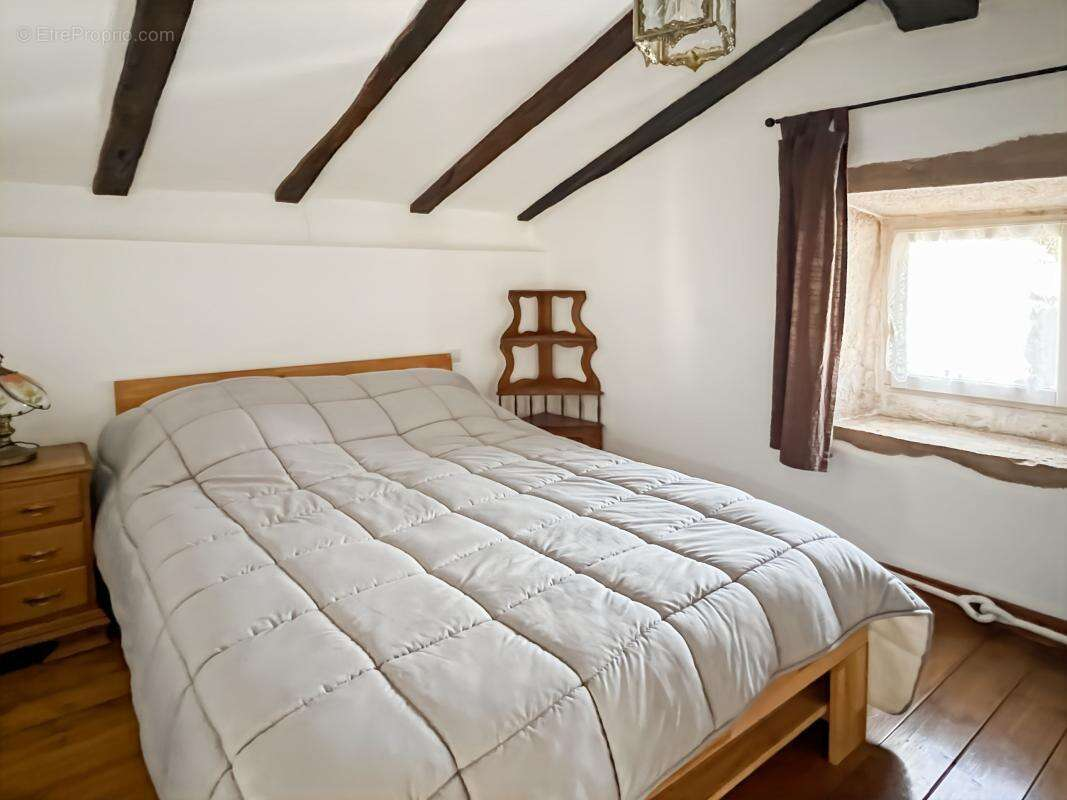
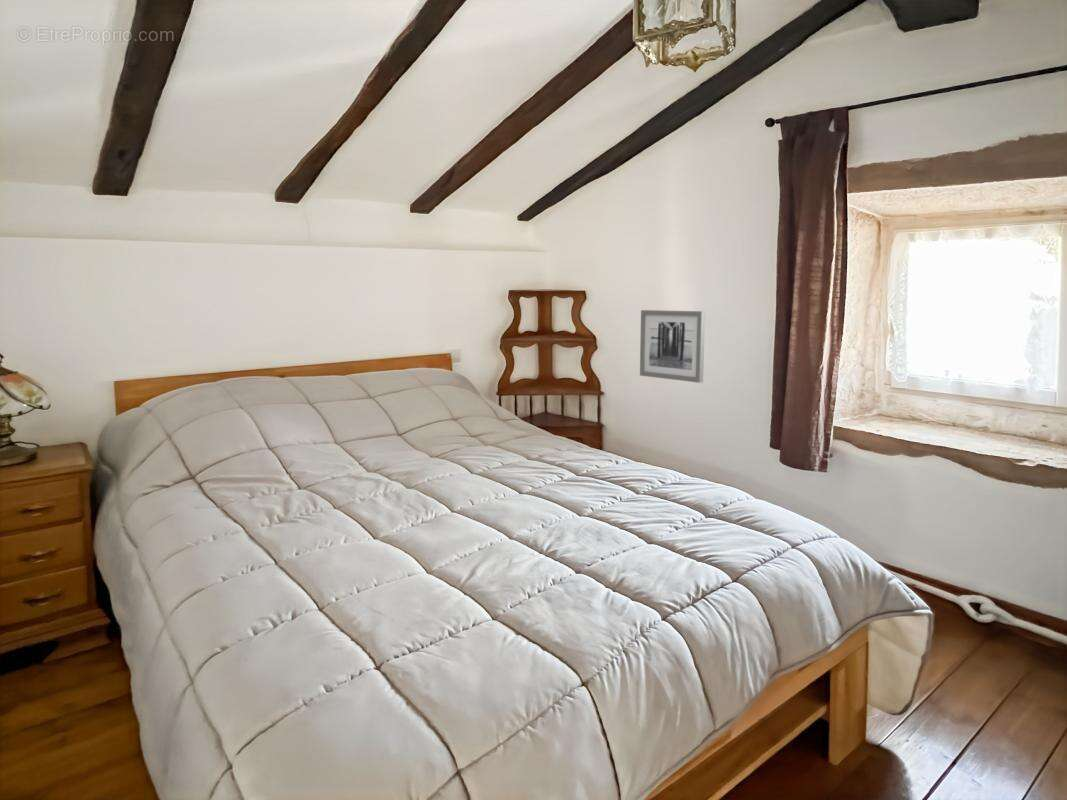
+ wall art (670, 345)
